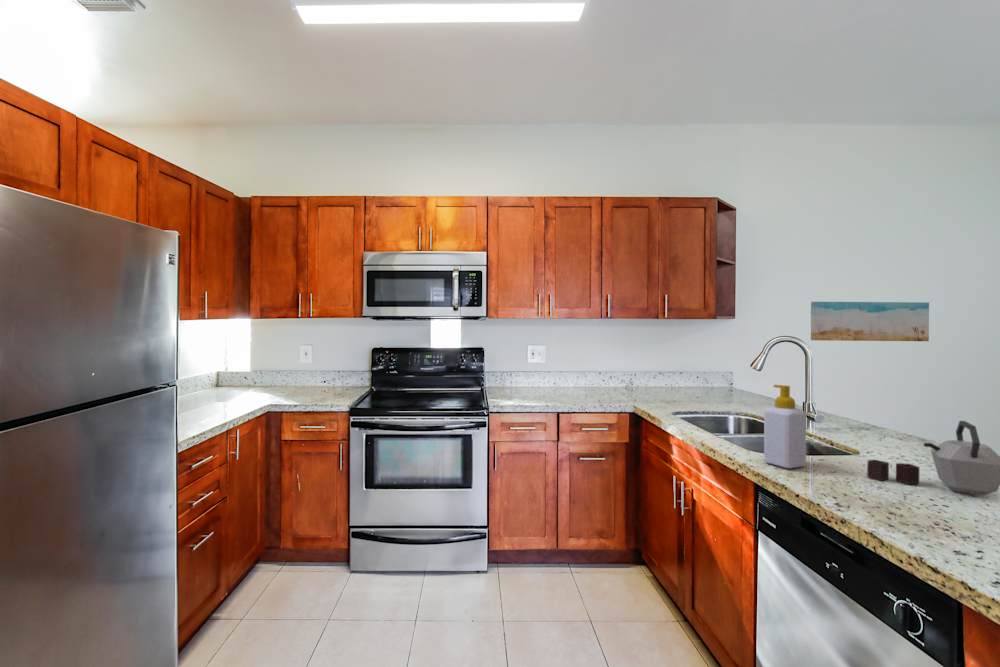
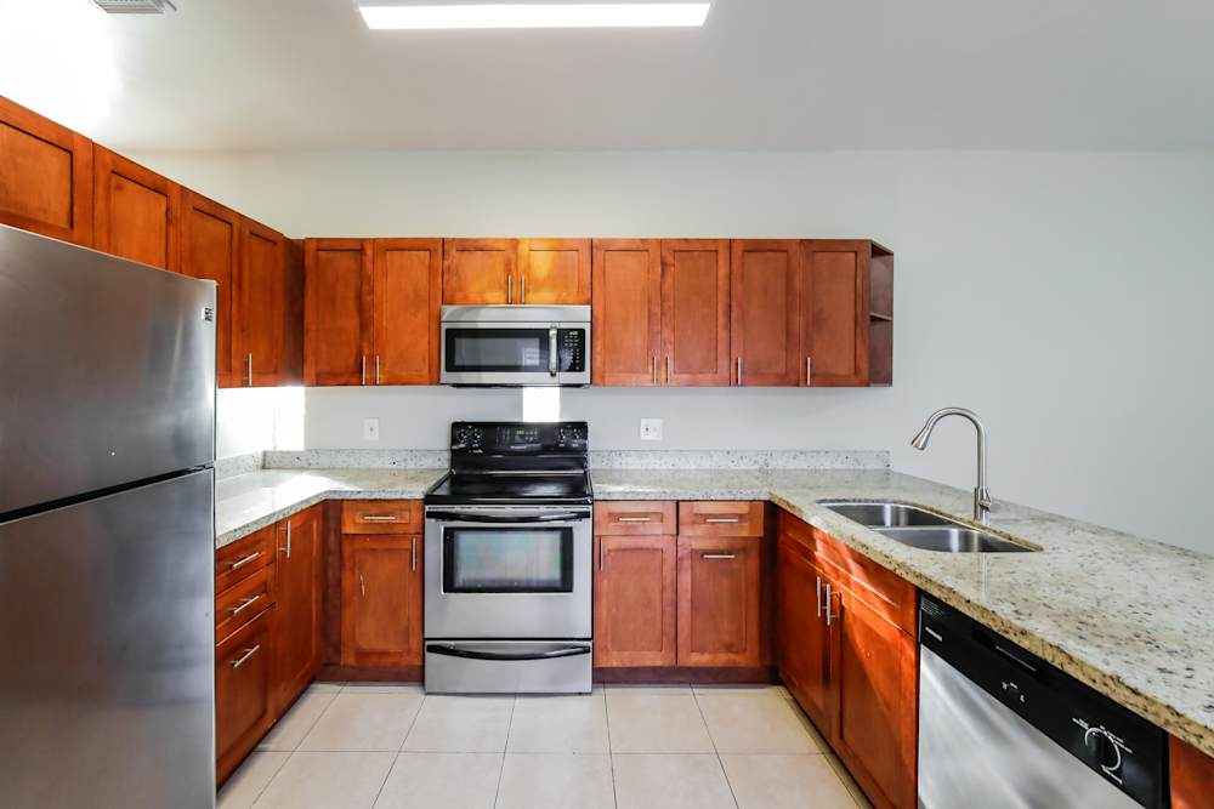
- wall art (868, 321)
- soap bottle (784, 425)
- kettle (931, 452)
